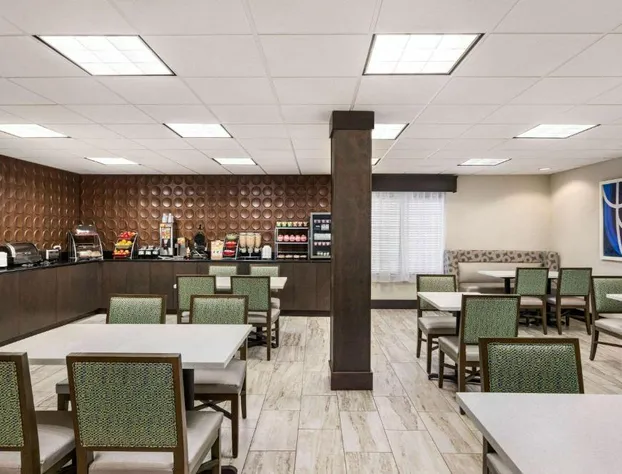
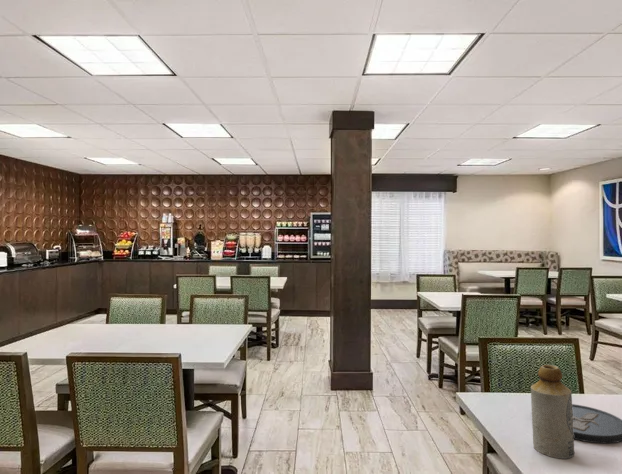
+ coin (579, 421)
+ bottle (552, 408)
